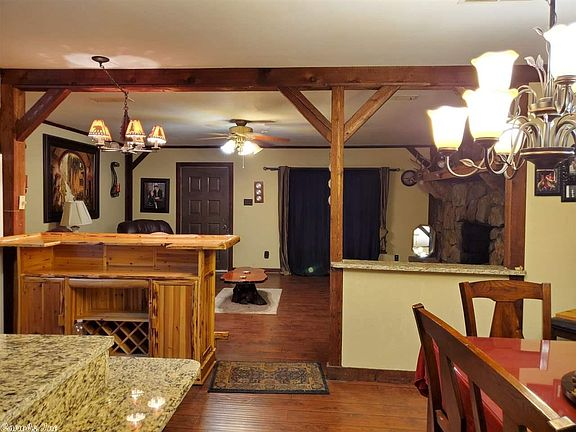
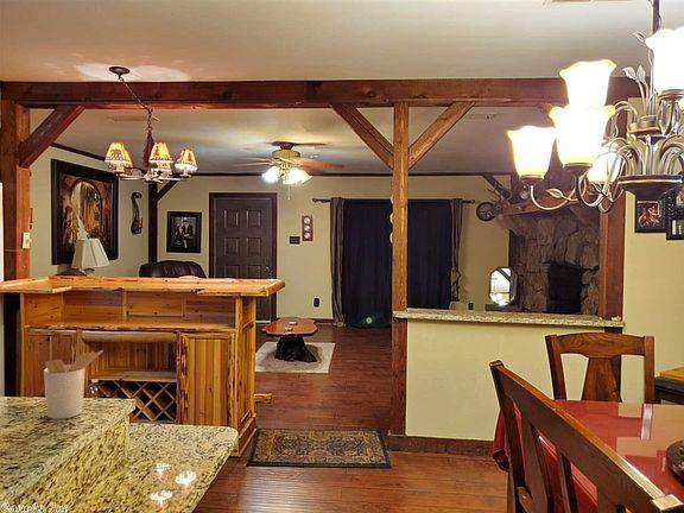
+ utensil holder (72, 380)
